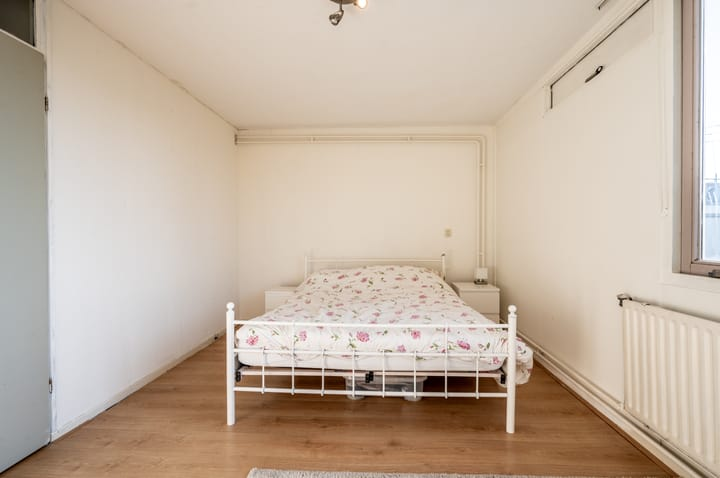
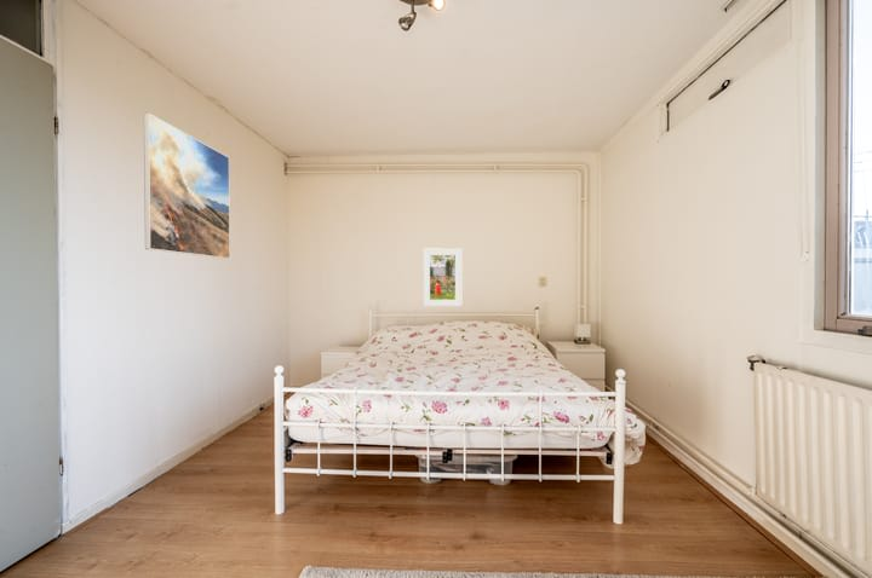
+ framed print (193, 196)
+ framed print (442, 277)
